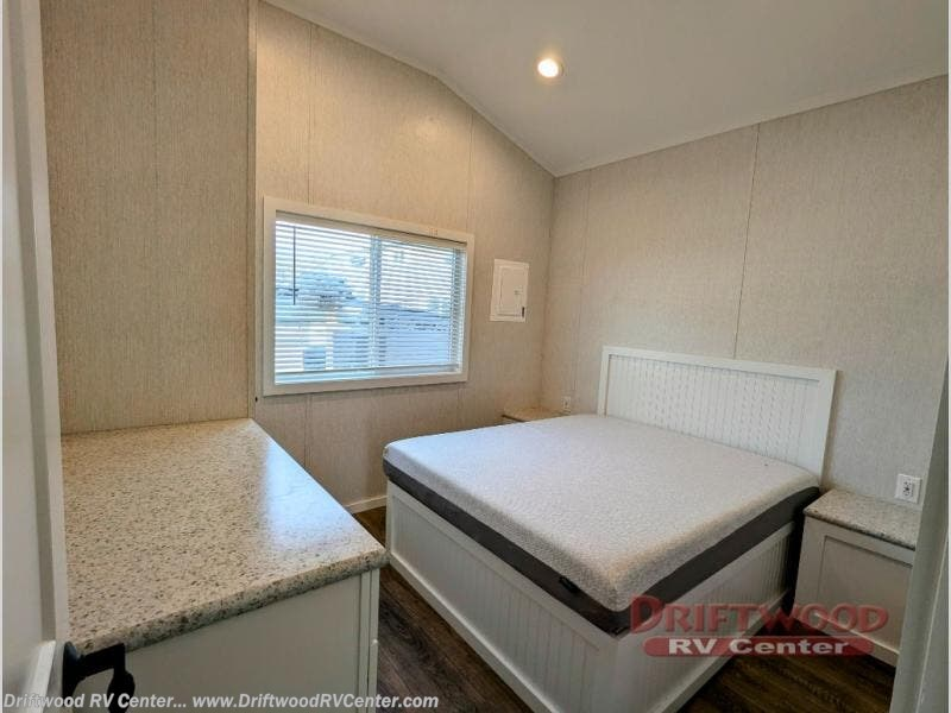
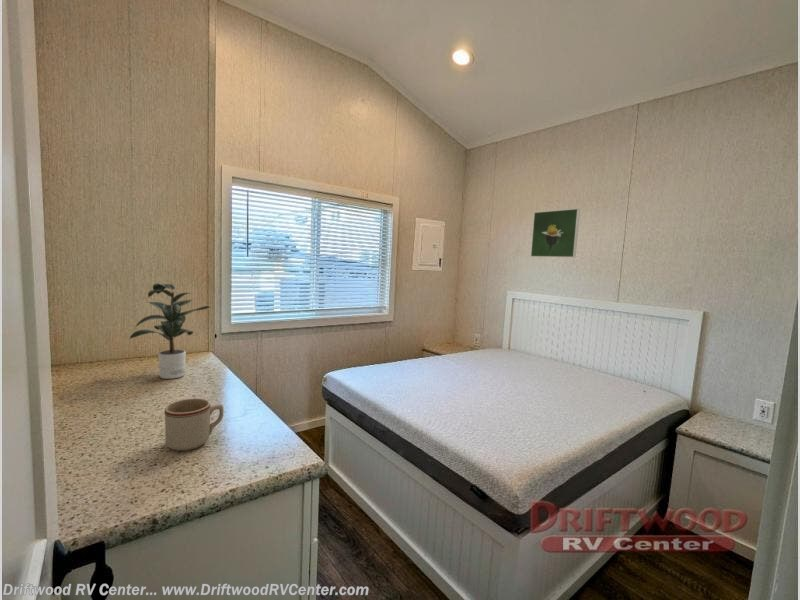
+ potted plant (171, 331)
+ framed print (554, 233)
+ mug (195, 422)
